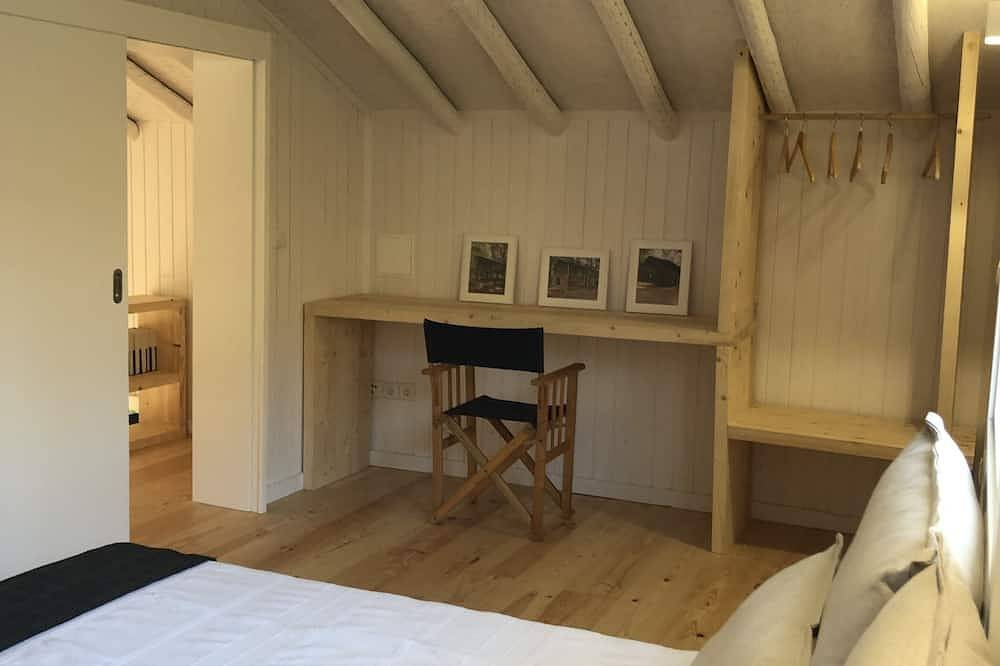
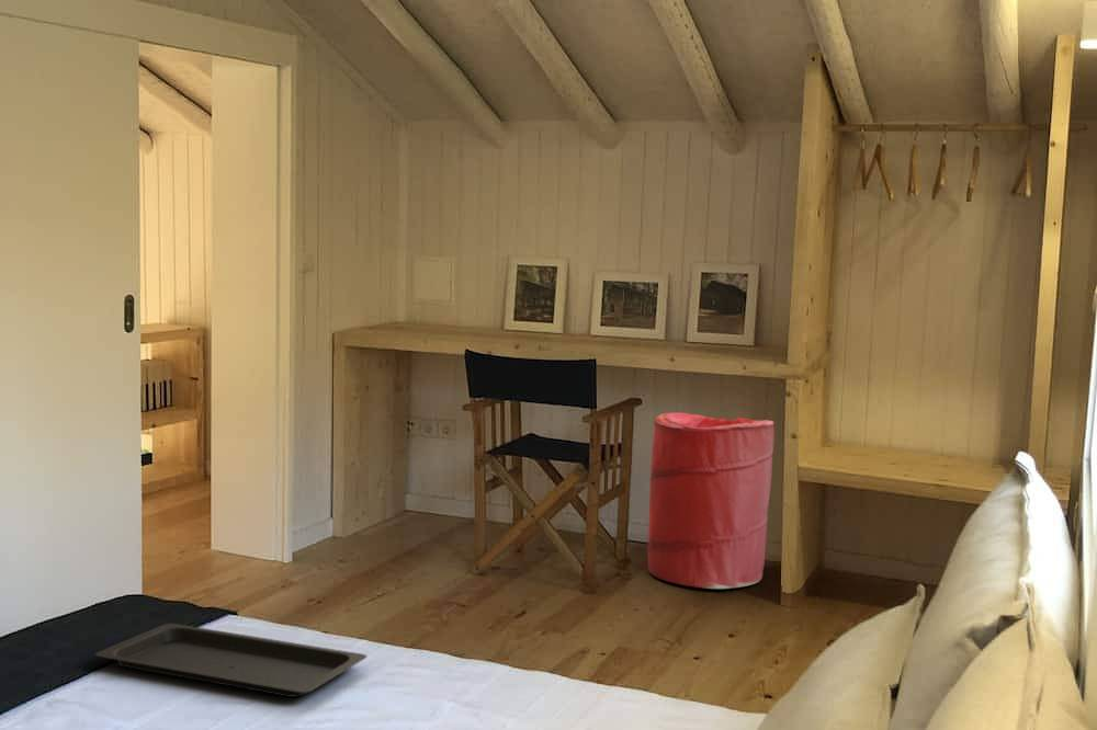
+ laundry hamper (710, 493)
+ serving tray (231, 661)
